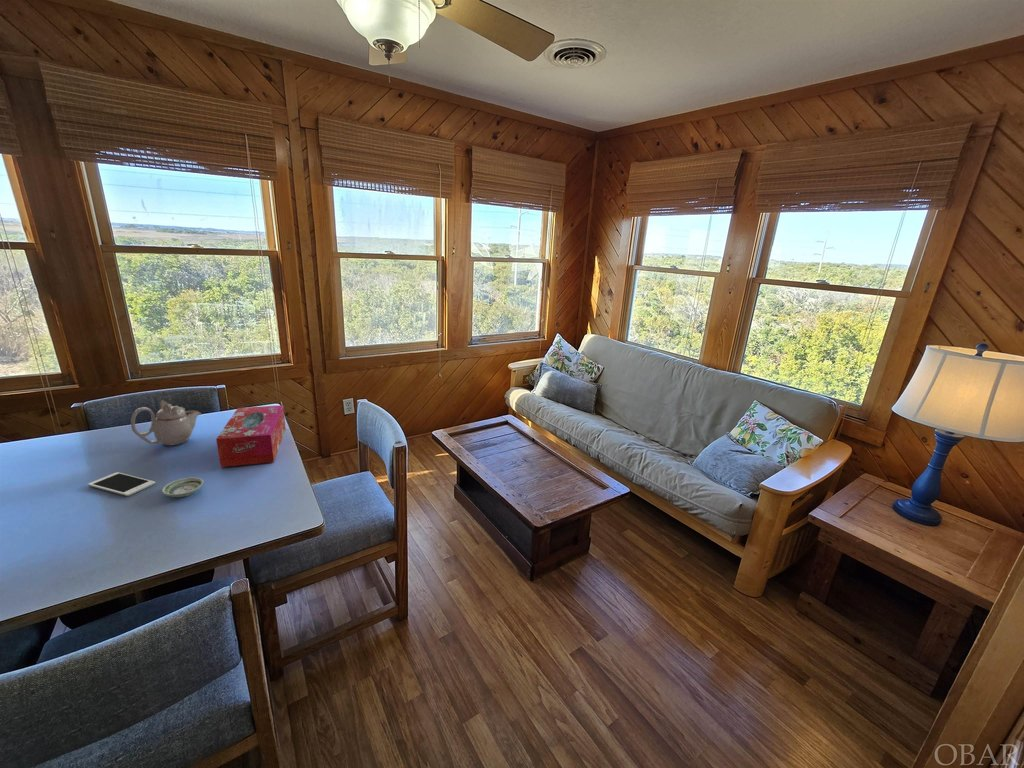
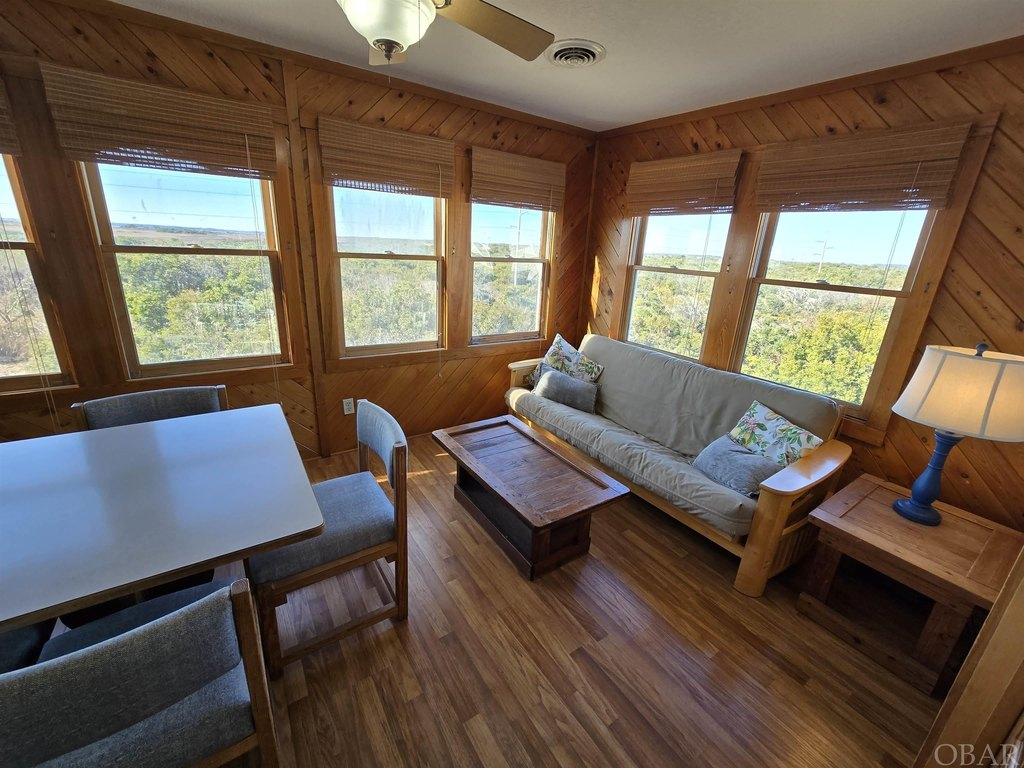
- teapot (168, 422)
- saucer (183, 489)
- cell phone (122, 483)
- tissue box (254, 433)
